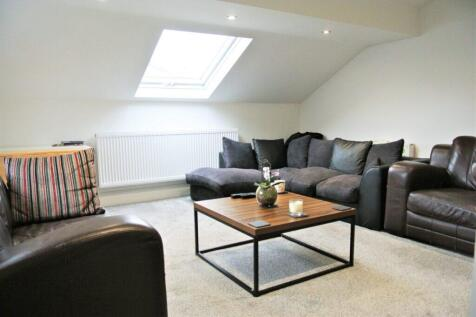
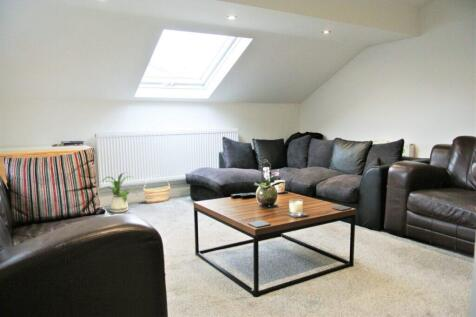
+ basket (156, 188)
+ house plant (118, 190)
